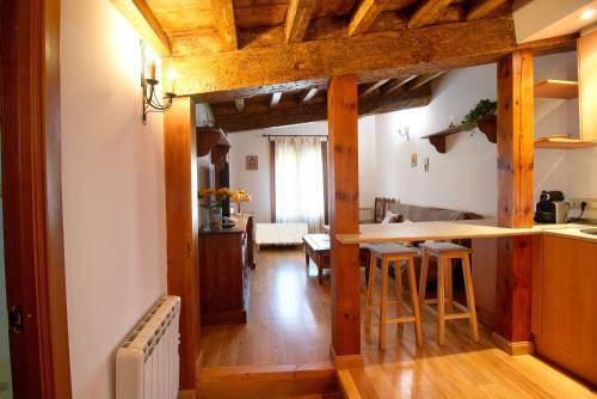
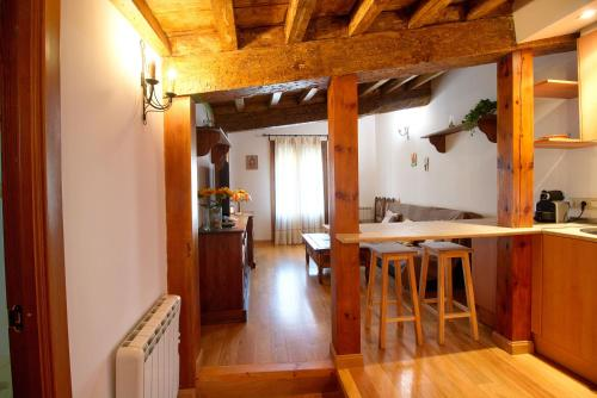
- bench (281, 235)
